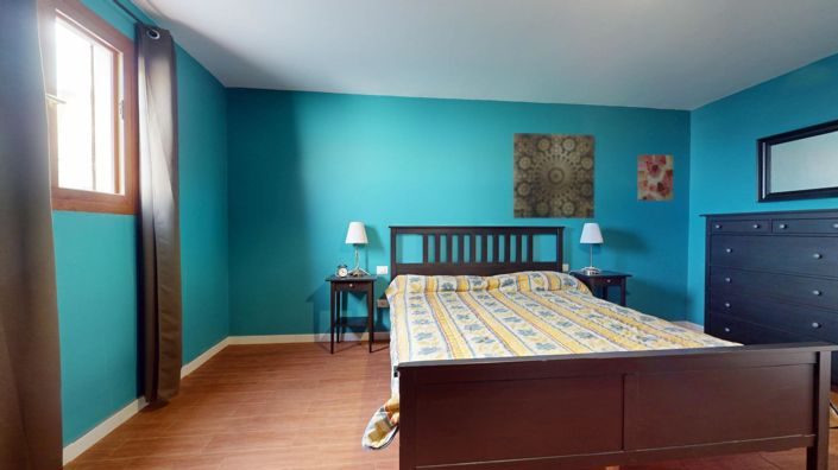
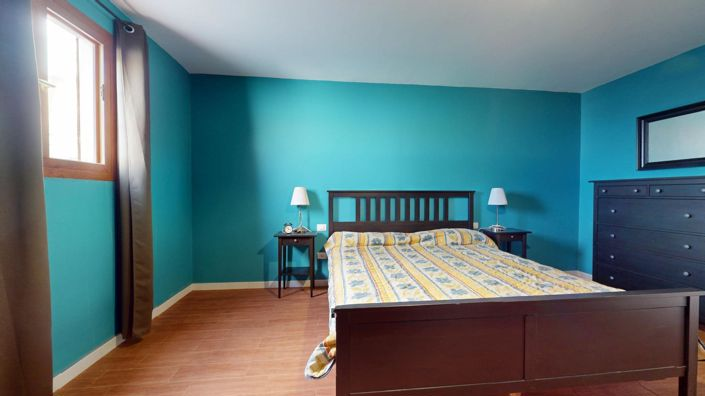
- wall art (554, 176)
- wall art (655, 177)
